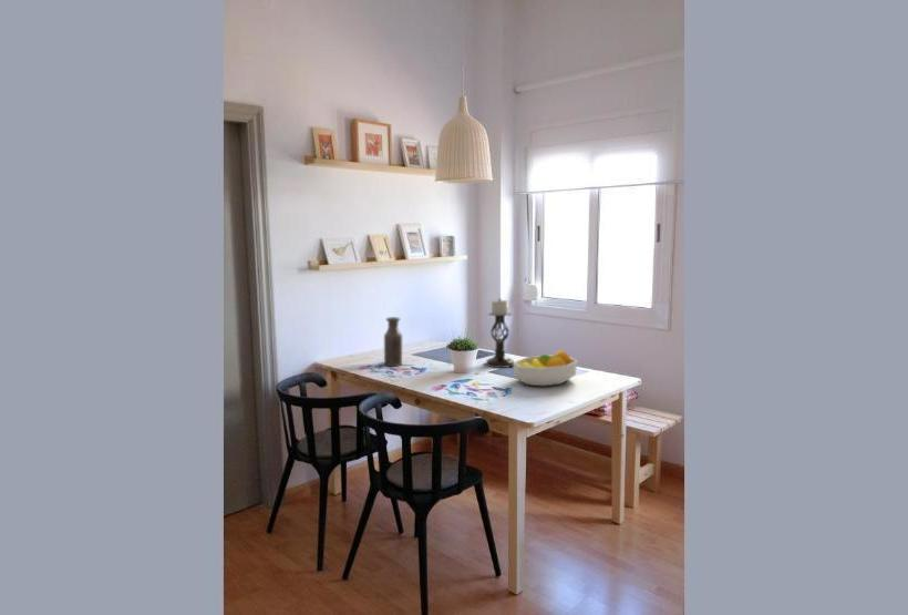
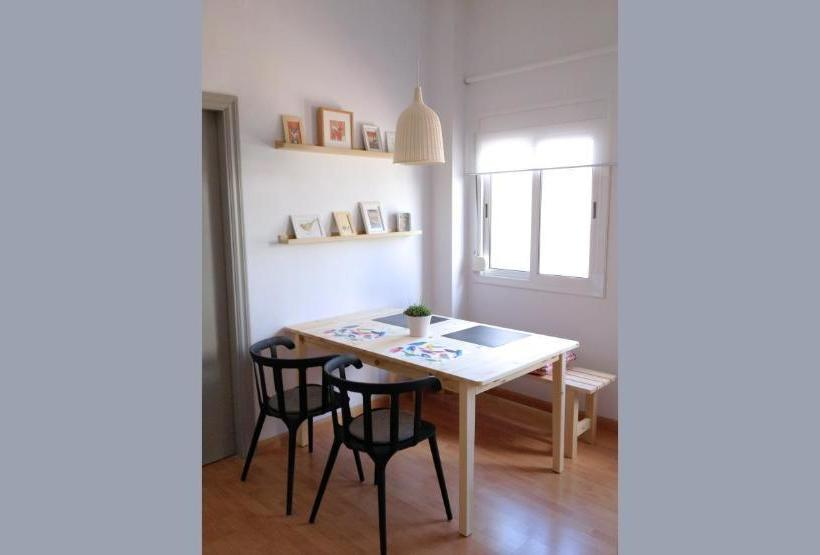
- fruit bowl (545, 366)
- bottle (393, 341)
- candle holder (501, 330)
